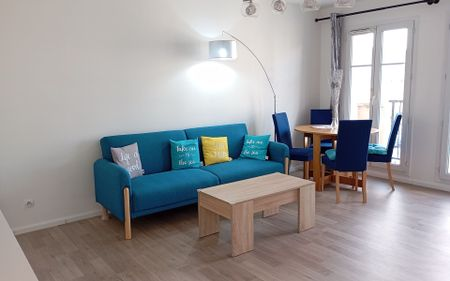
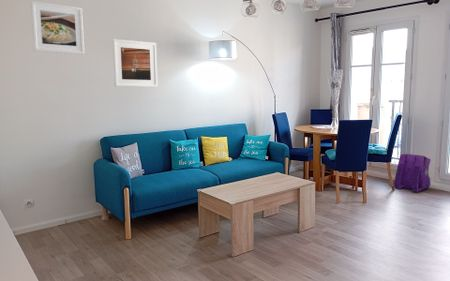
+ backpack (414, 171)
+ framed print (58, 28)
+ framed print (136, 64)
